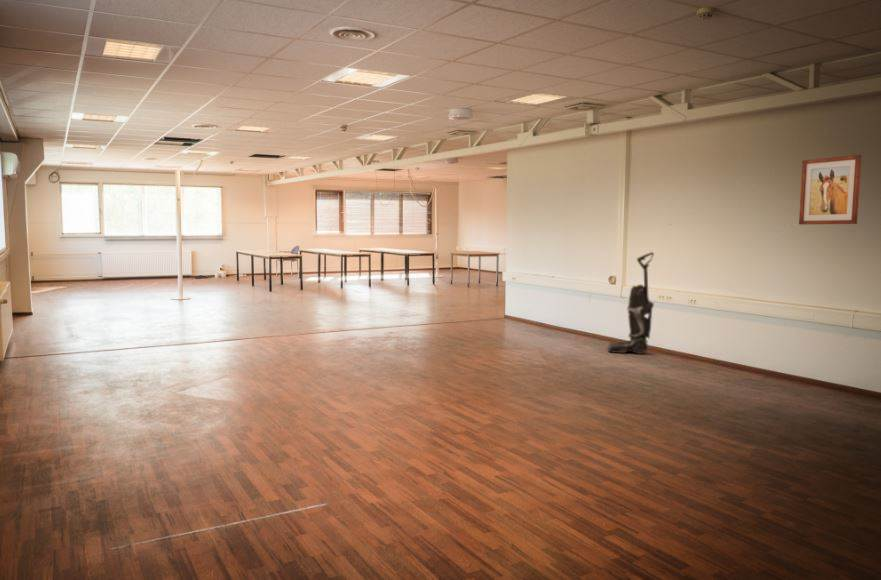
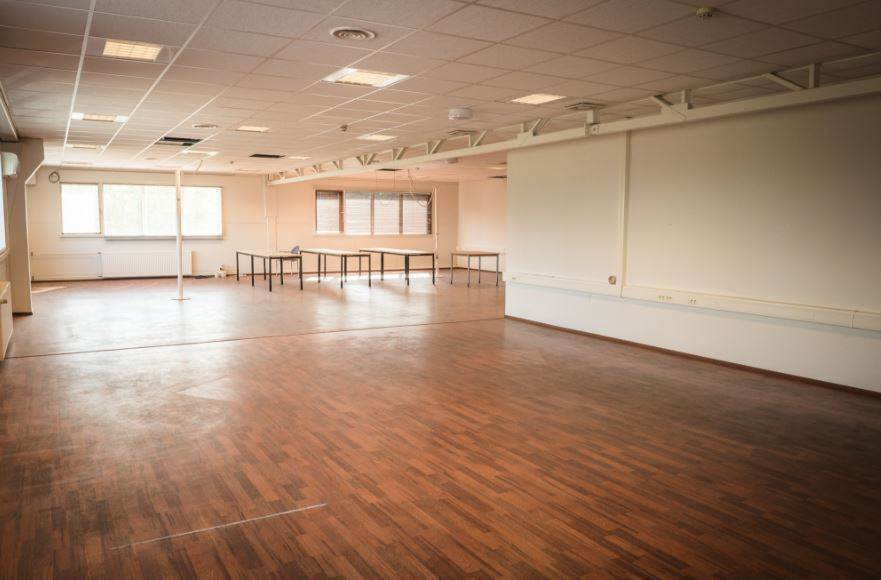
- wall art (828, 191)
- vacuum cleaner (629, 301)
